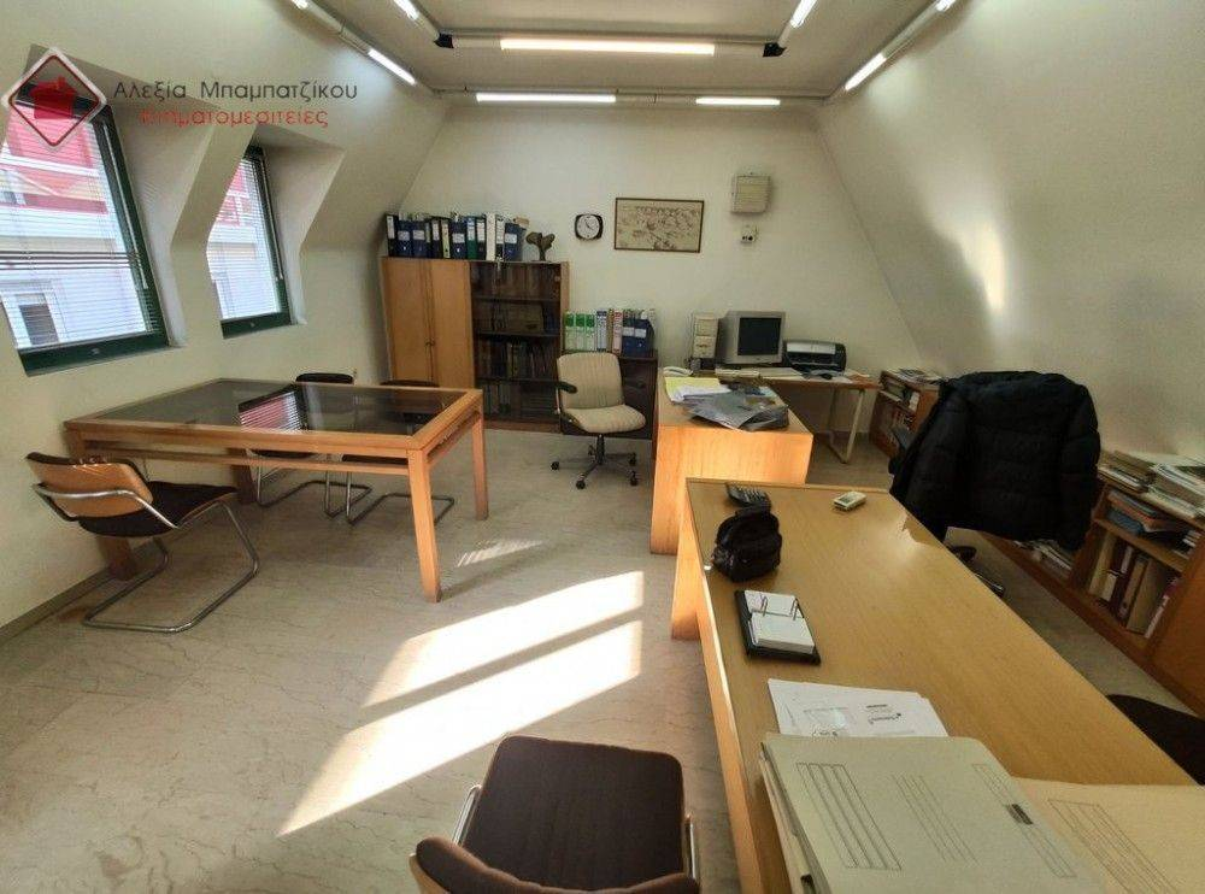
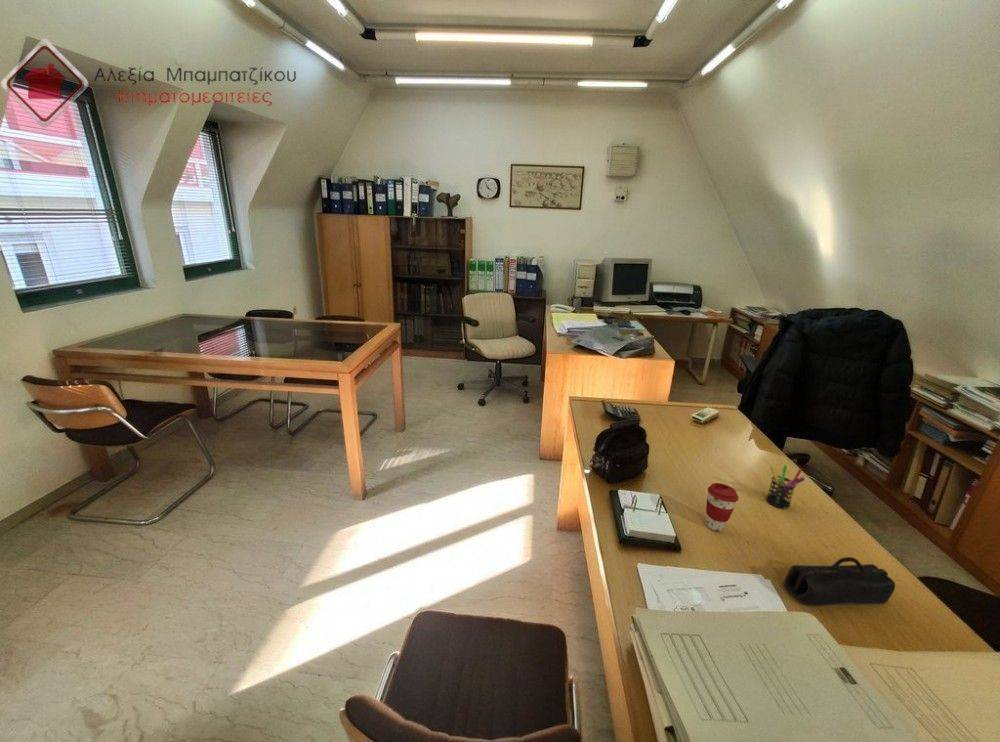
+ coffee cup (719, 507)
+ pen holder (784, 483)
+ pencil case (841, 577)
